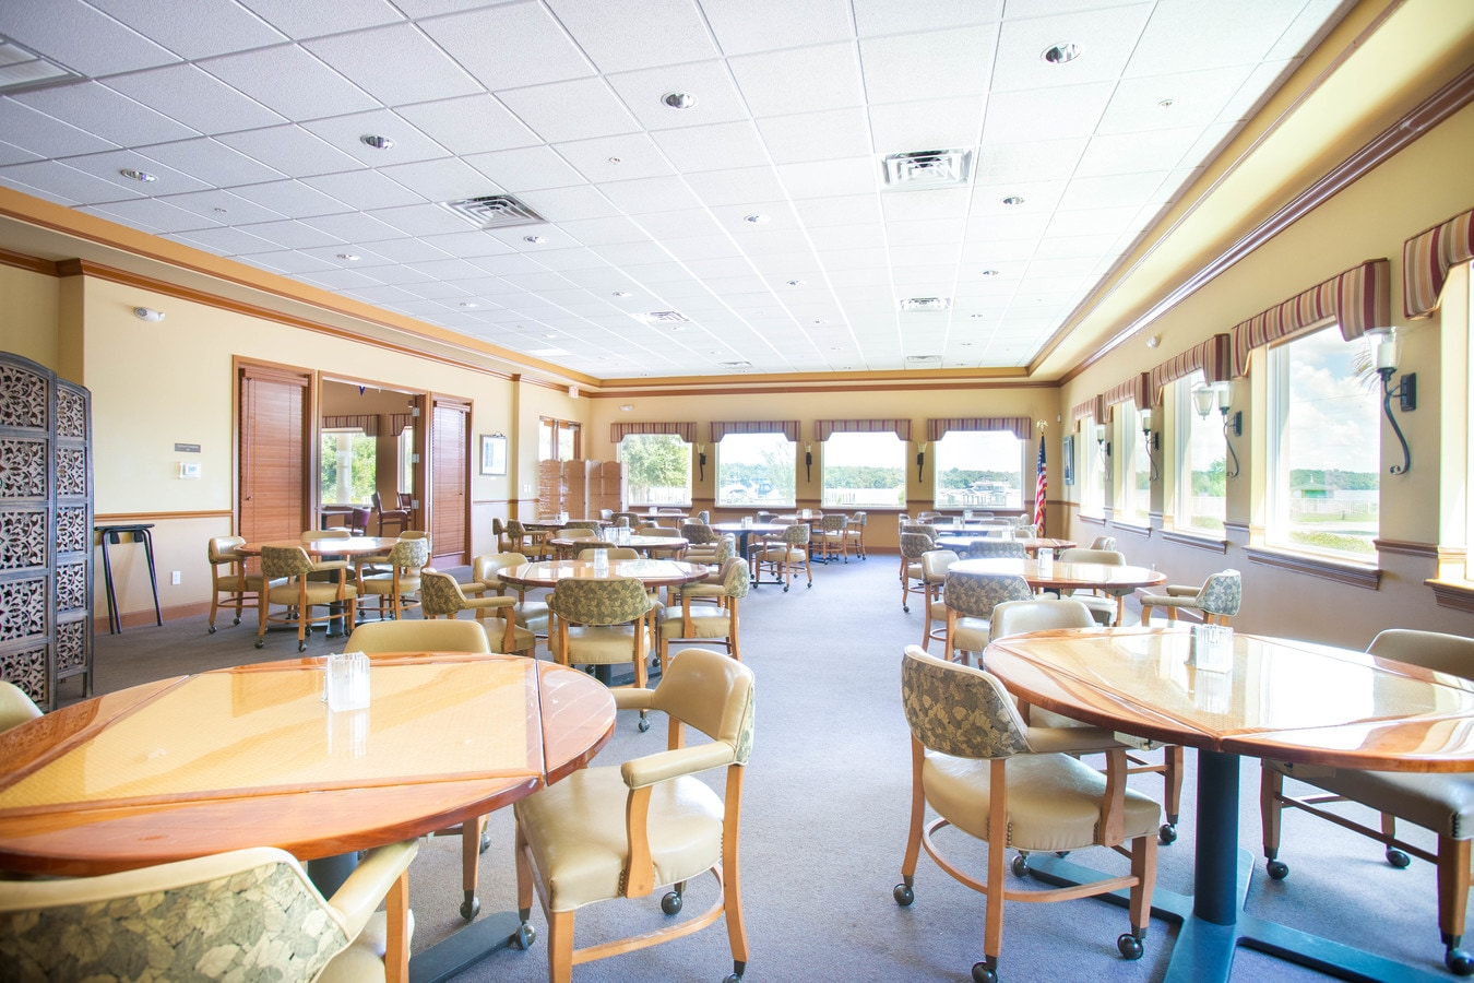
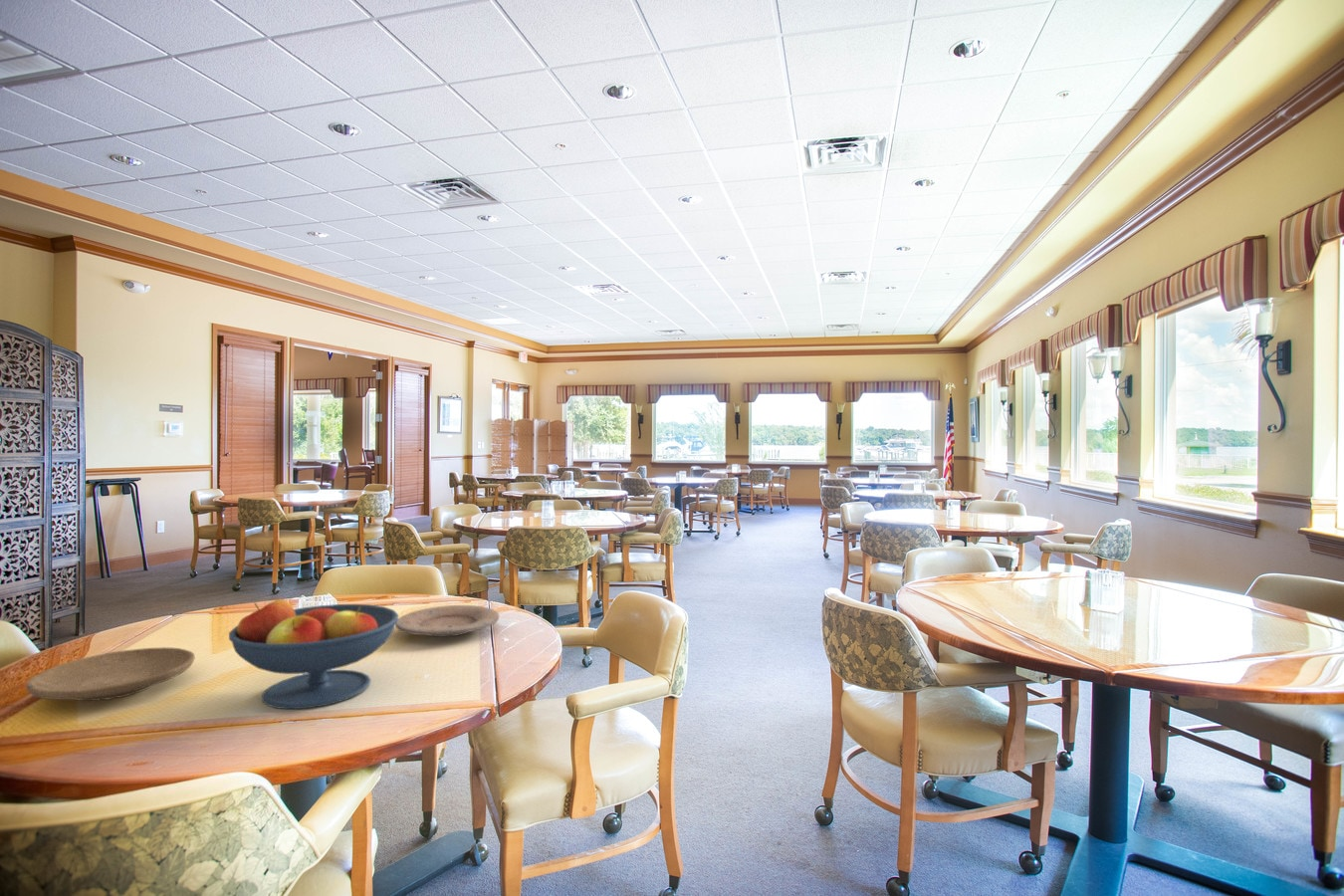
+ plate (448, 623)
+ plate (115, 677)
+ fruit bowl (318, 644)
